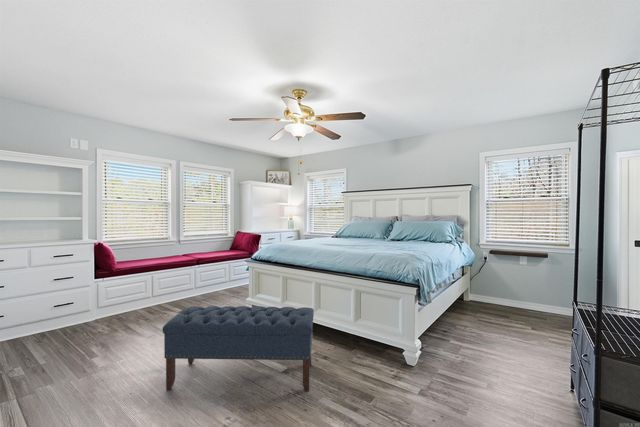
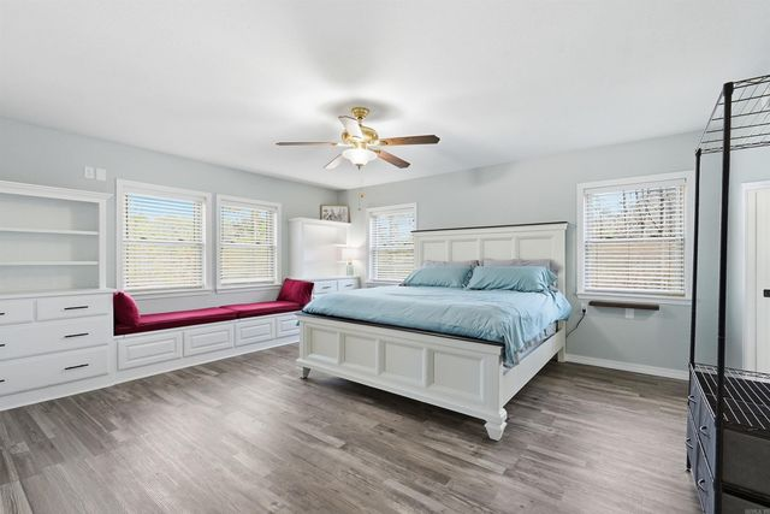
- bench (244, 344)
